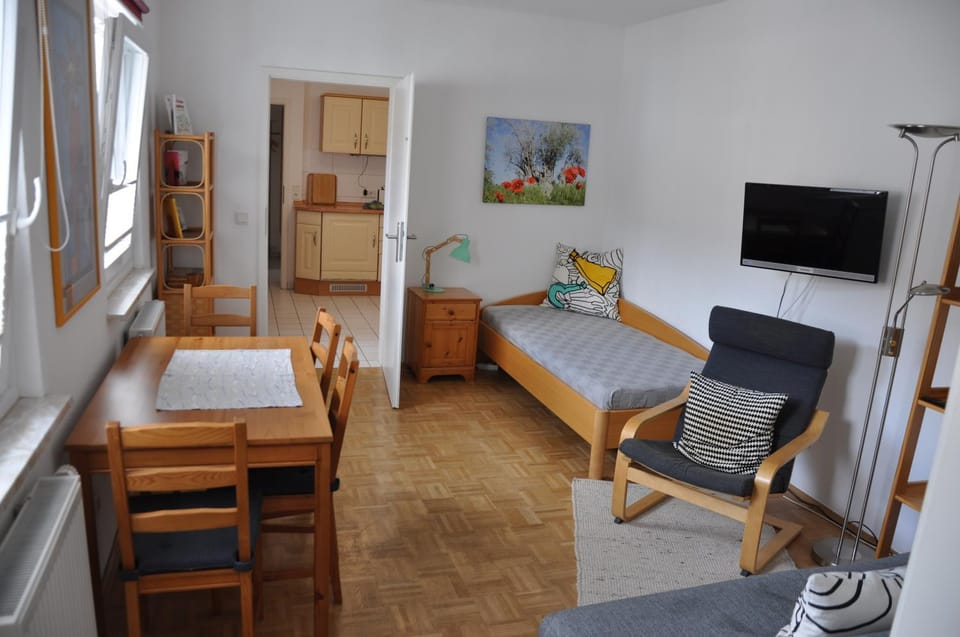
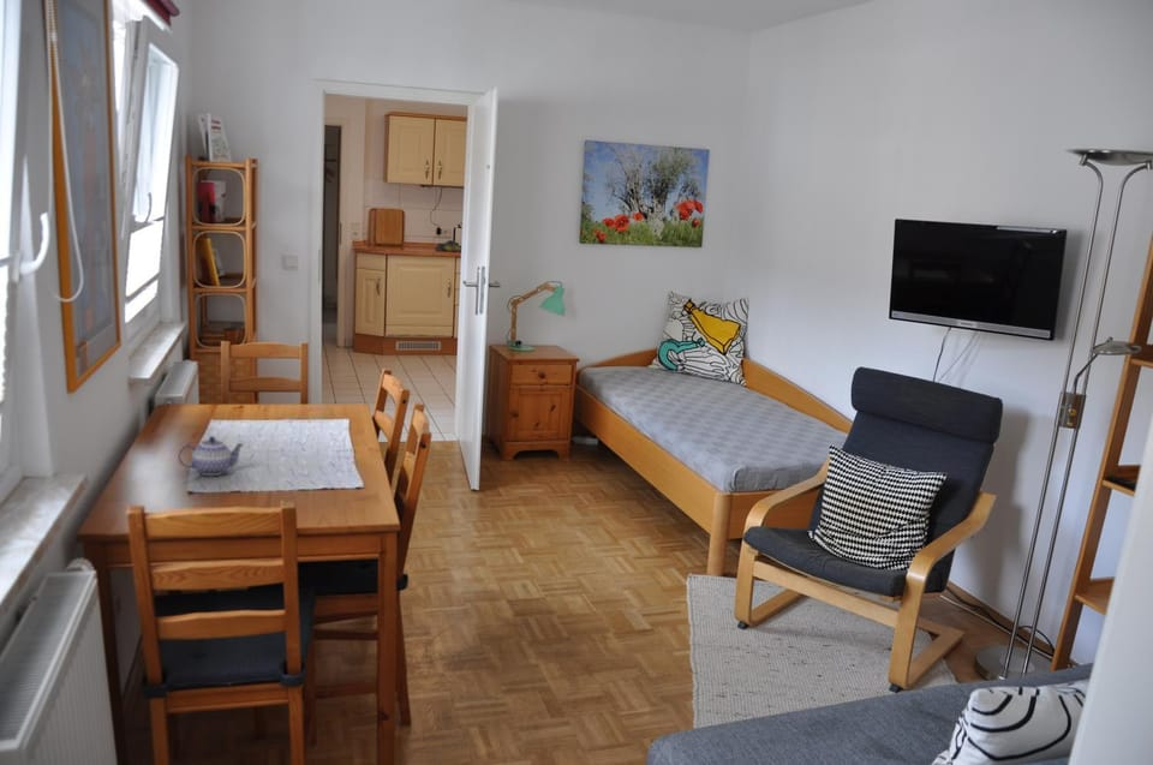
+ teapot (211, 454)
